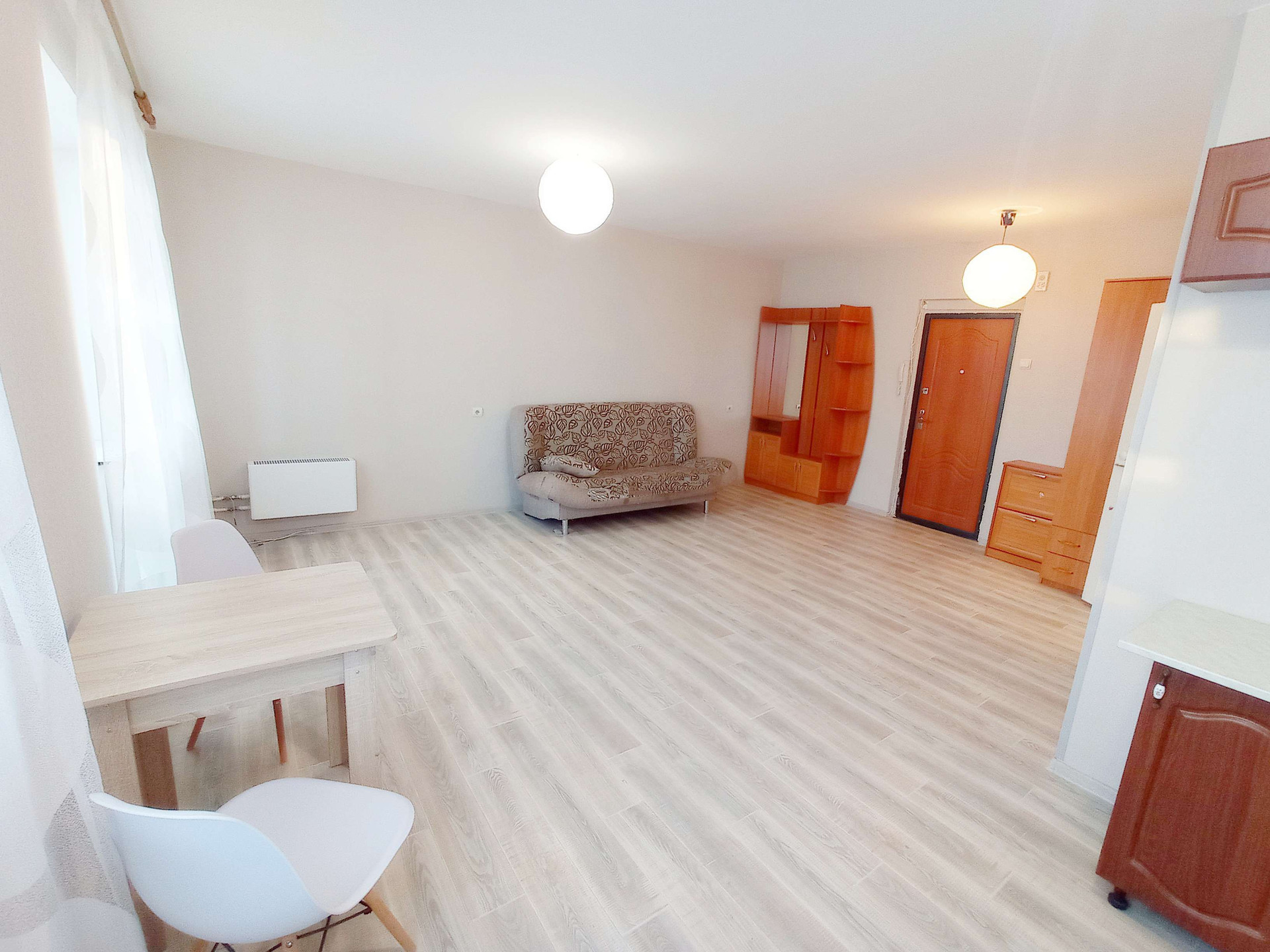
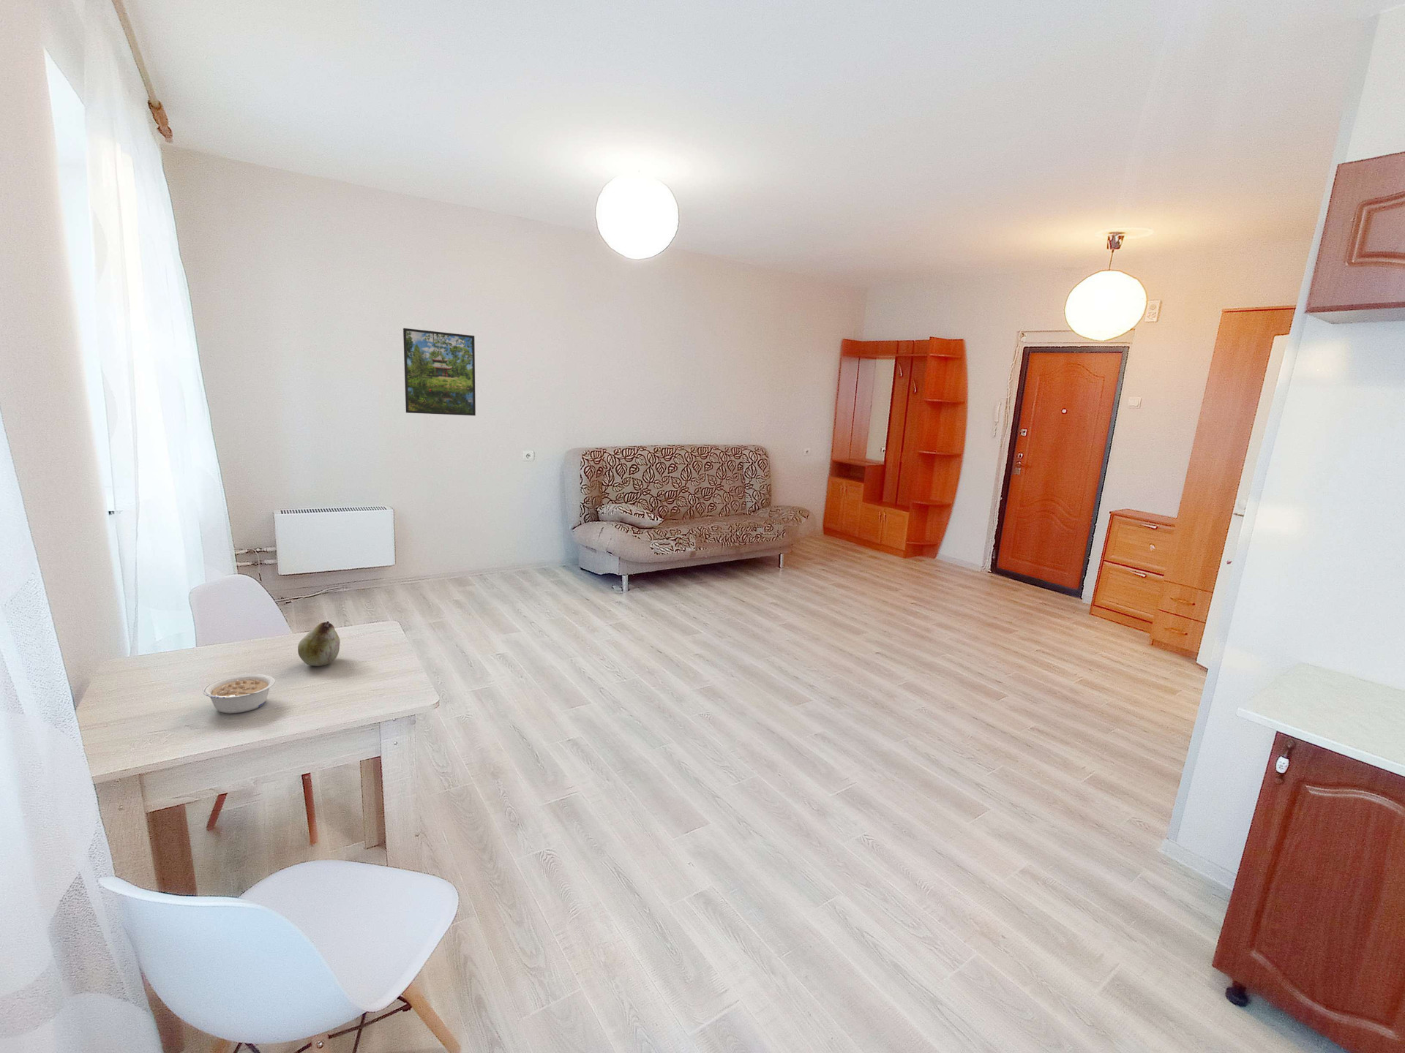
+ fruit (319, 642)
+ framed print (440, 374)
+ legume (242, 694)
